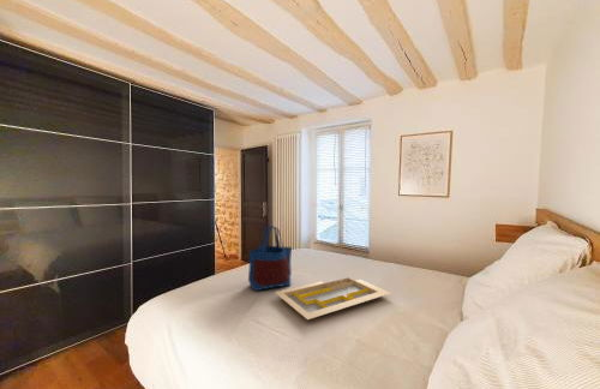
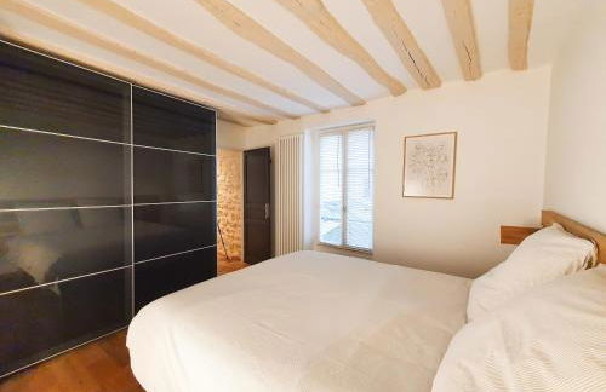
- serving tray (332, 294)
- tote bag (270, 256)
